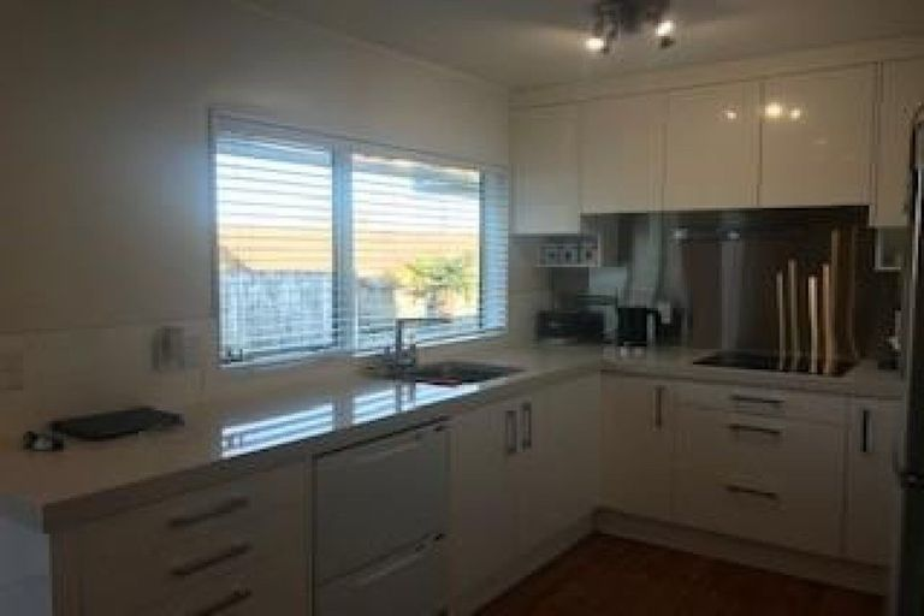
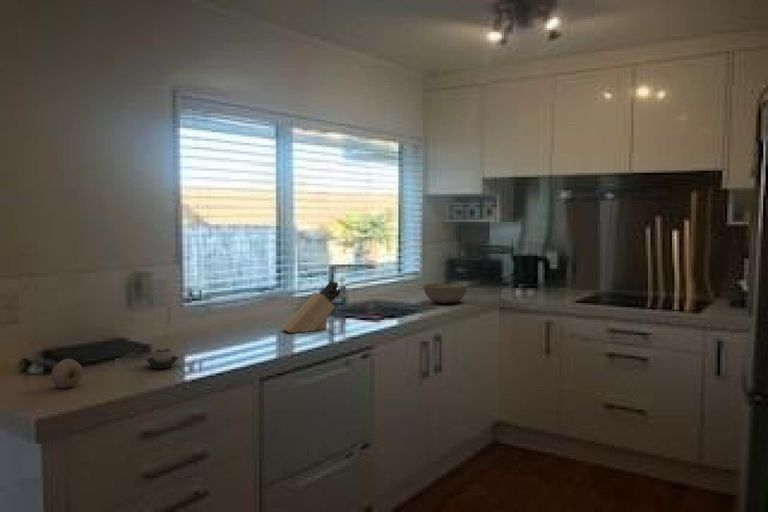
+ knife block (312, 305)
+ bowl (444, 293)
+ fruit (67, 372)
+ cup (162, 358)
